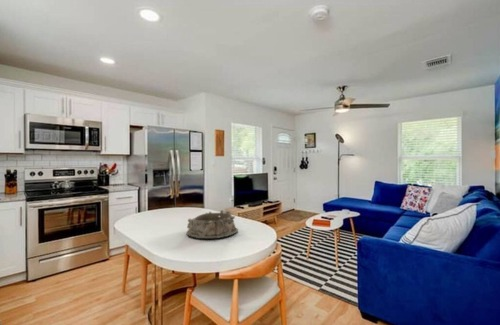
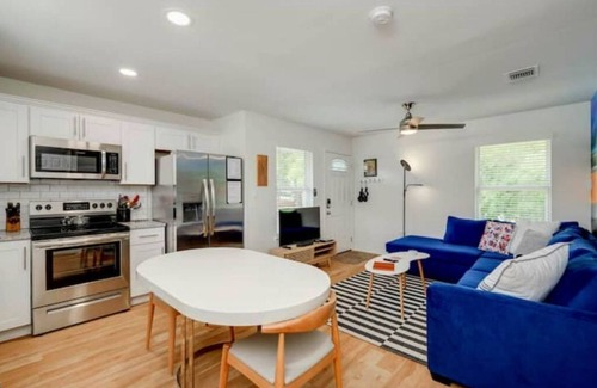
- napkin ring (213, 223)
